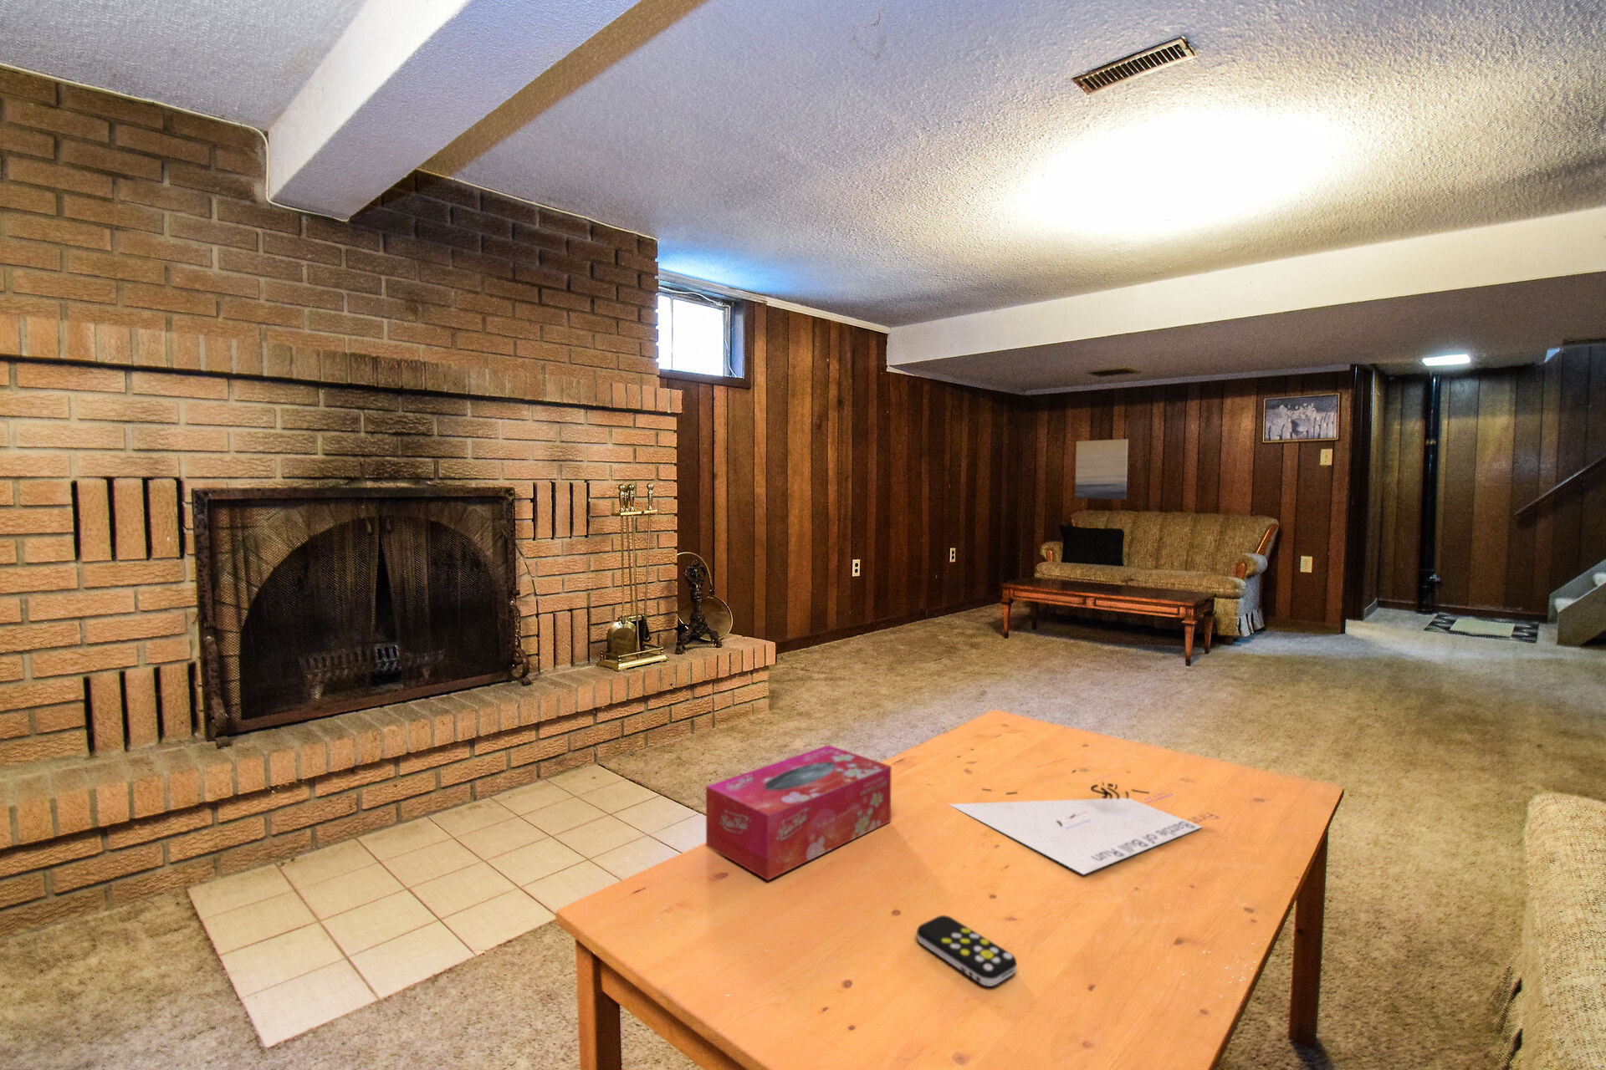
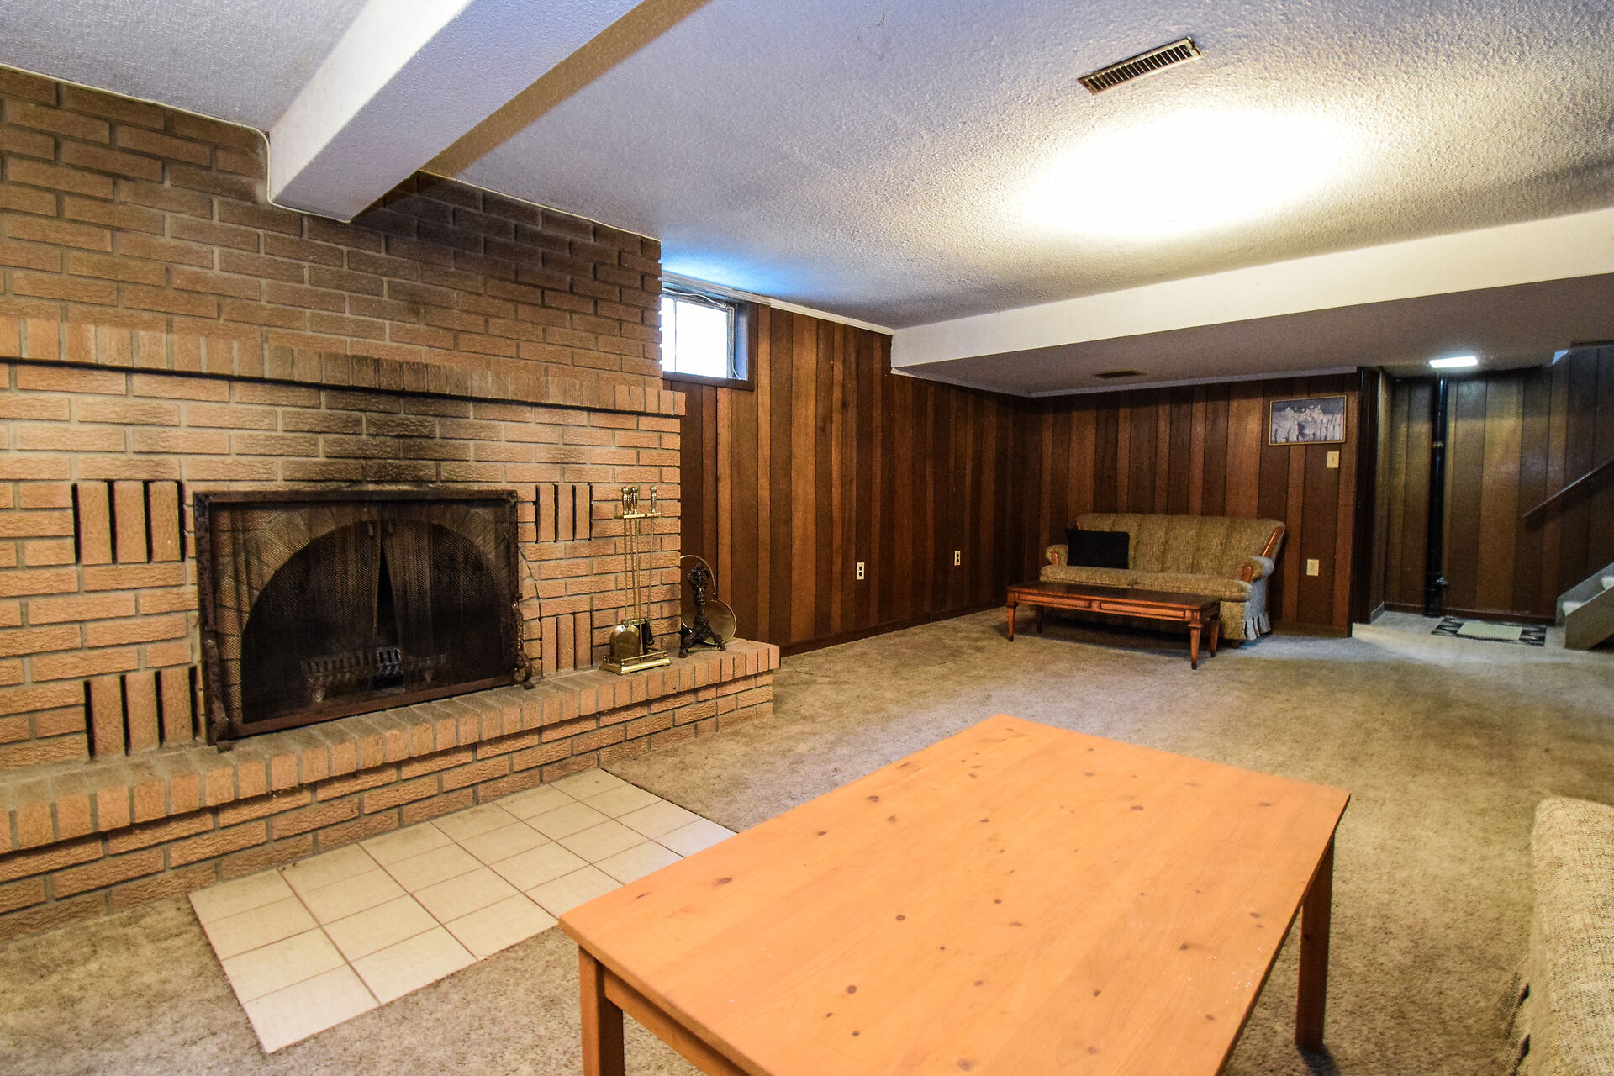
- wall art (1101, 469)
- tissue box (802, 804)
- remote control (964, 948)
- board game (1074, 805)
